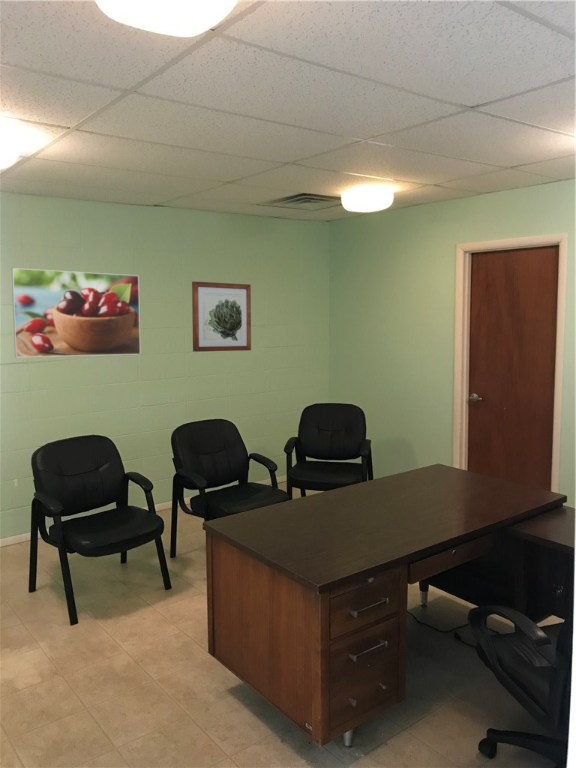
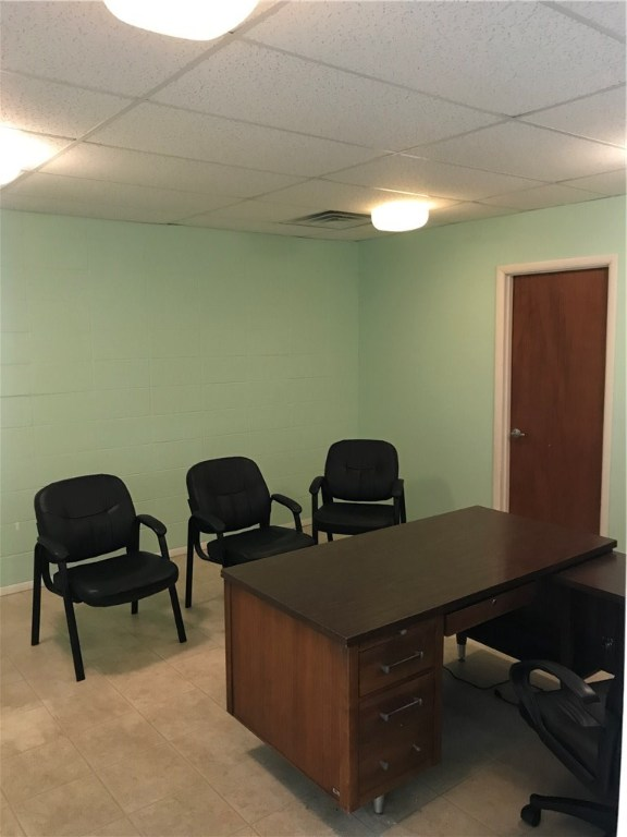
- wall art (222, 317)
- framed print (80, 314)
